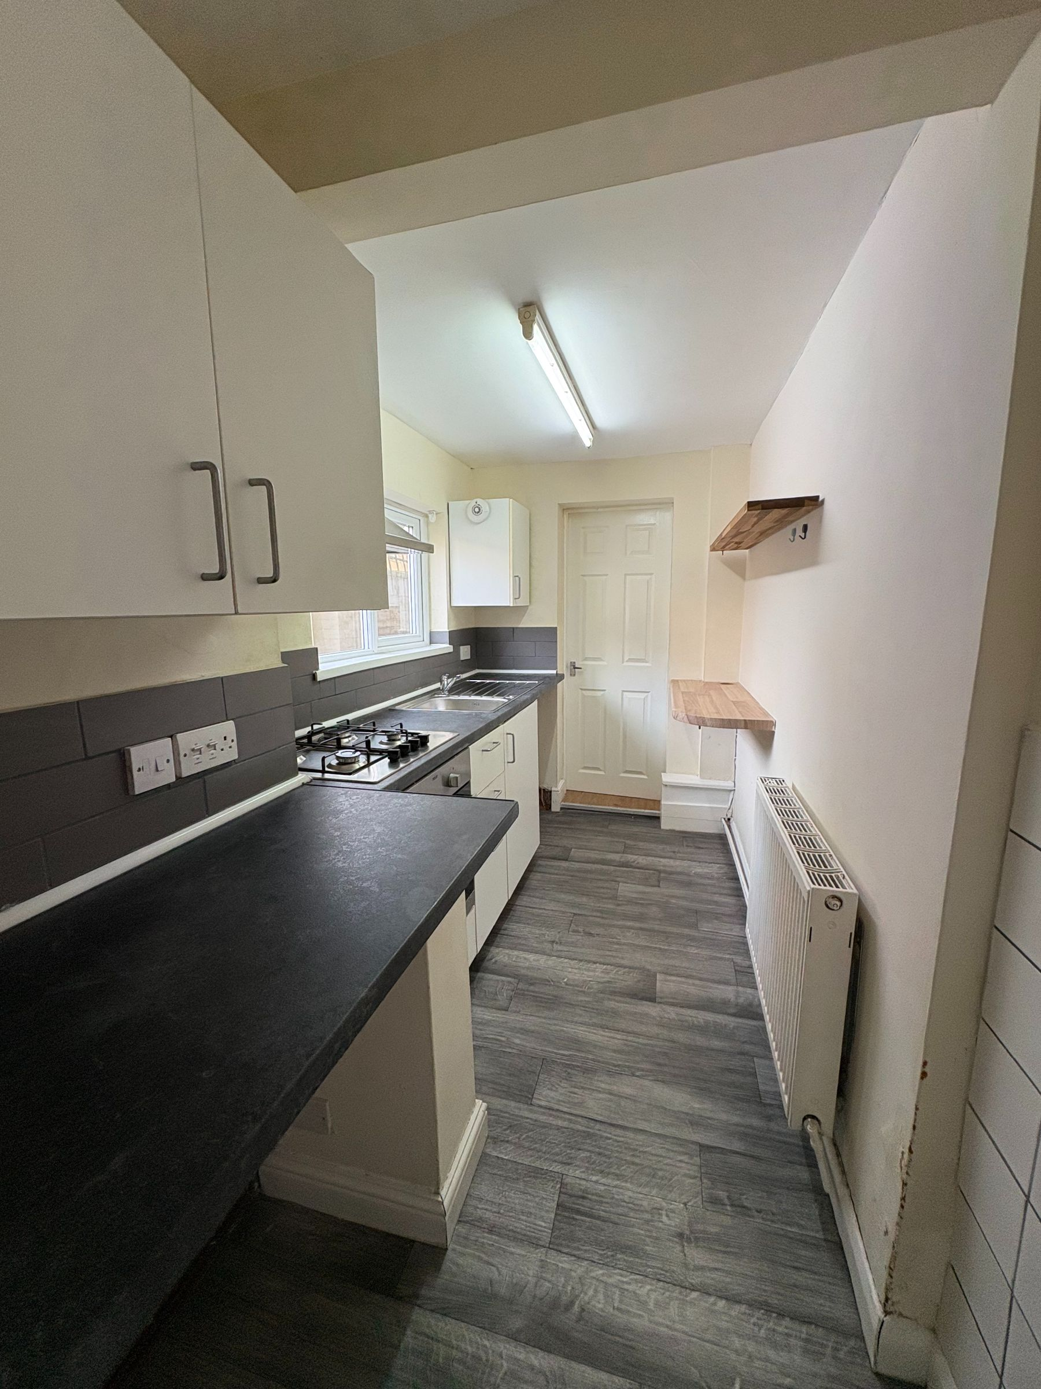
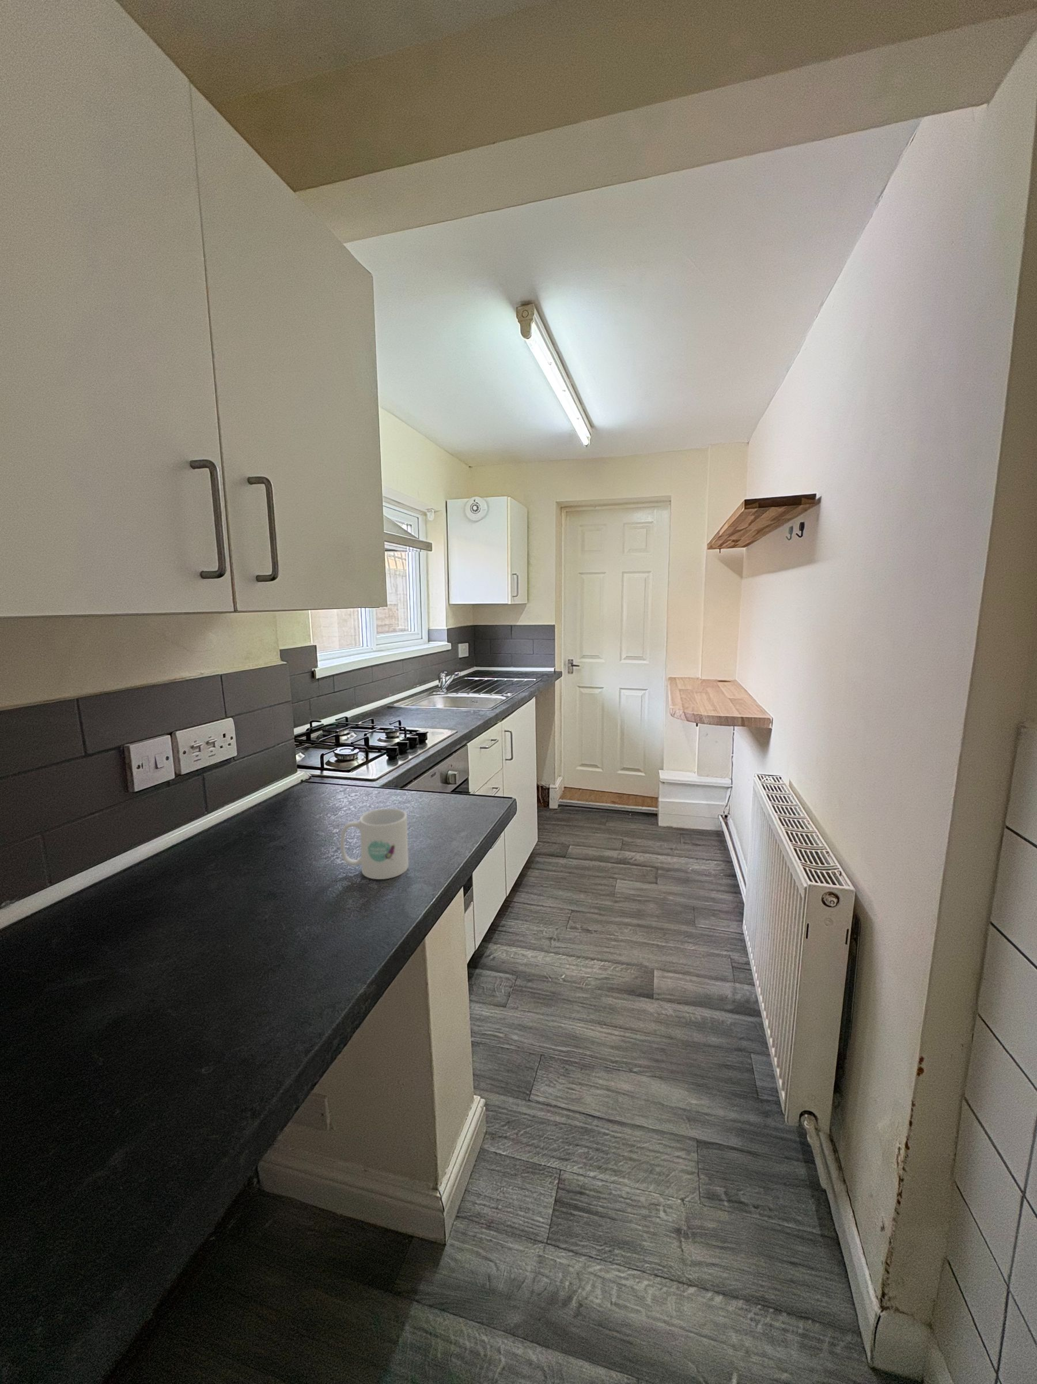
+ mug (374, 842)
